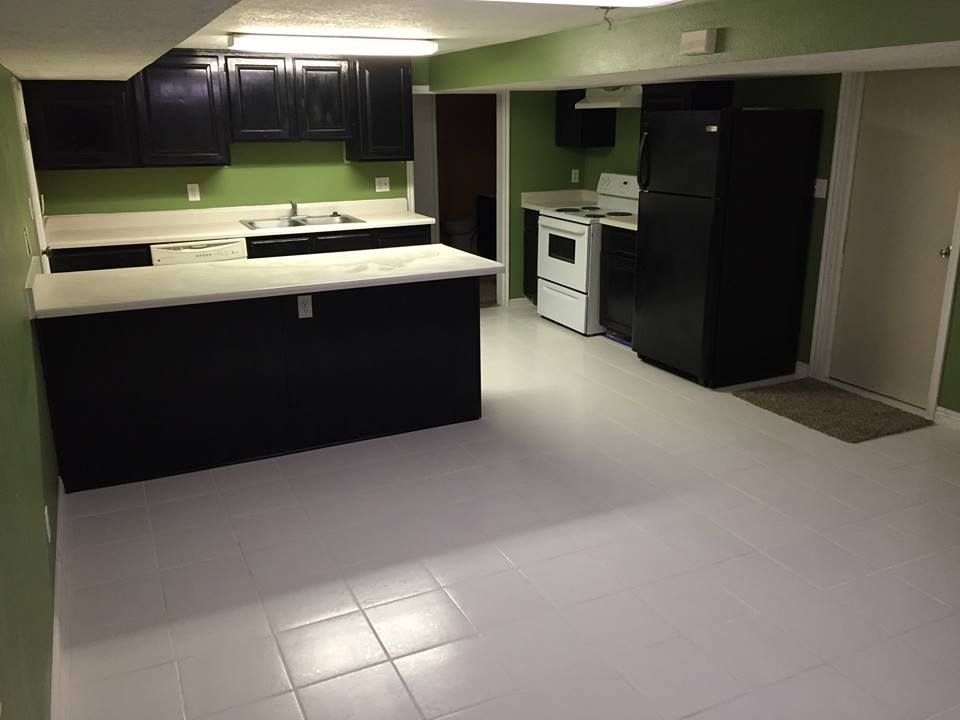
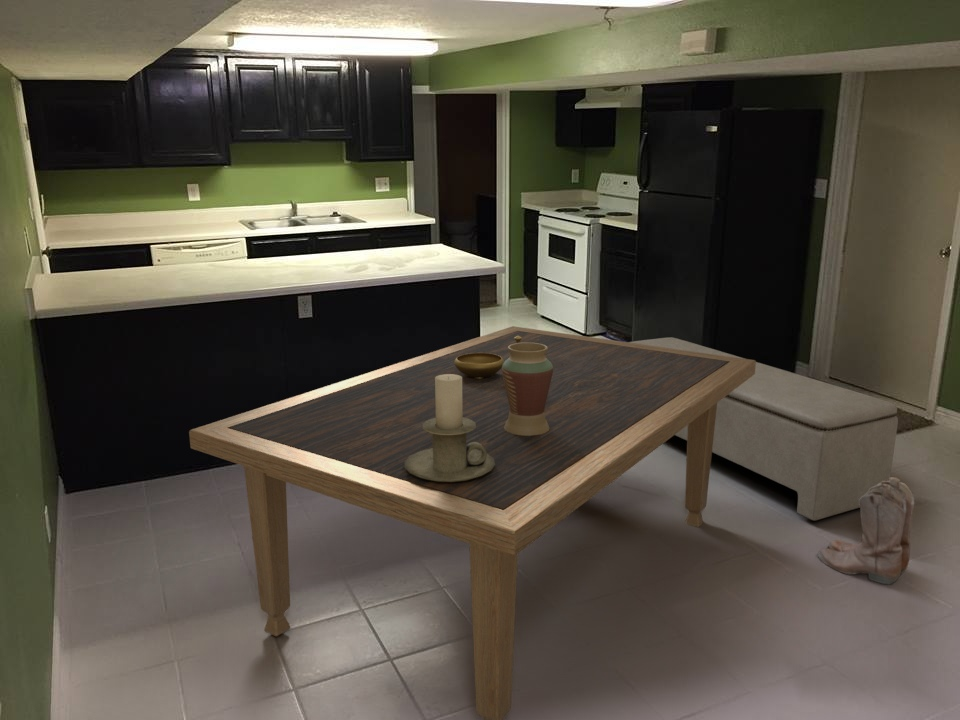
+ candle holder (449, 422)
+ dining table (512, 483)
+ vase (527, 387)
+ boots (866, 522)
+ bench (729, 411)
+ decorative bowl (492, 354)
